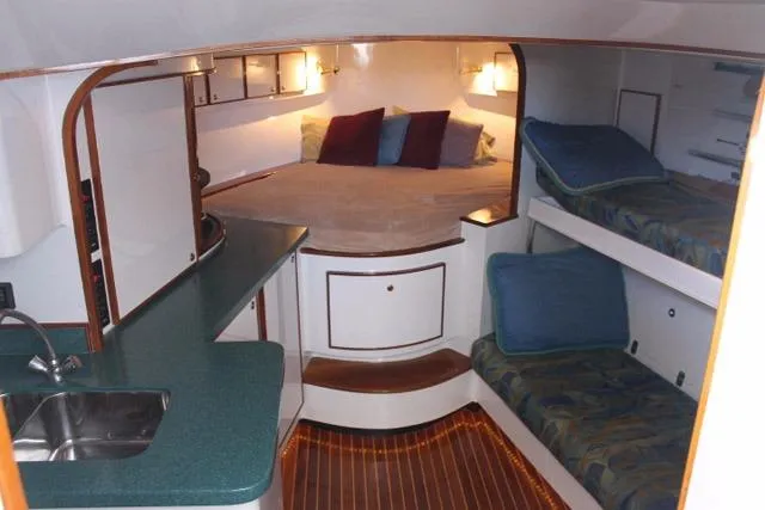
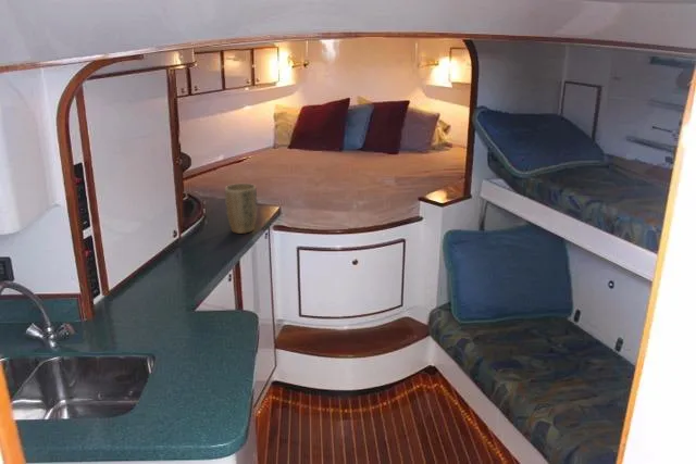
+ plant pot (241, 209)
